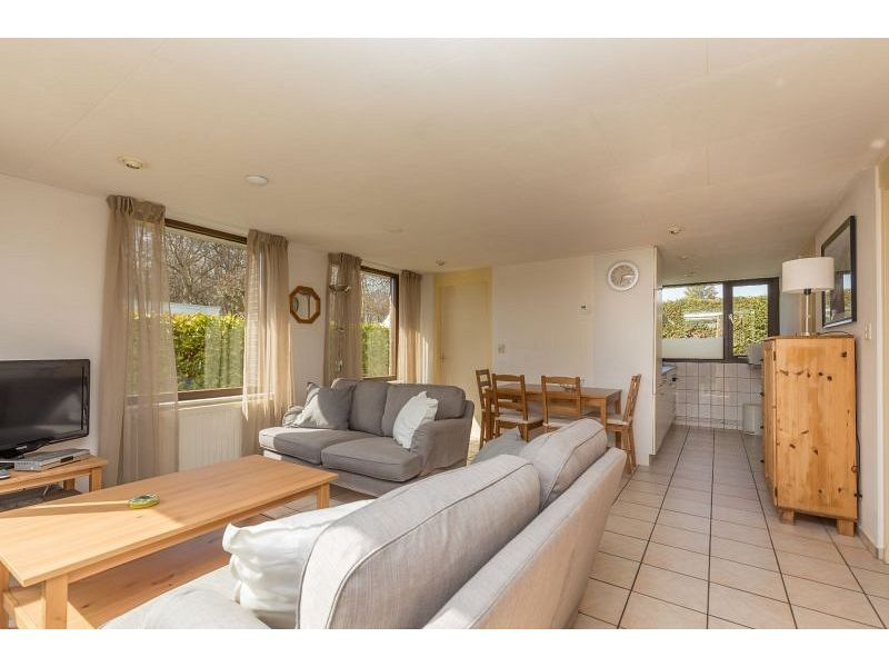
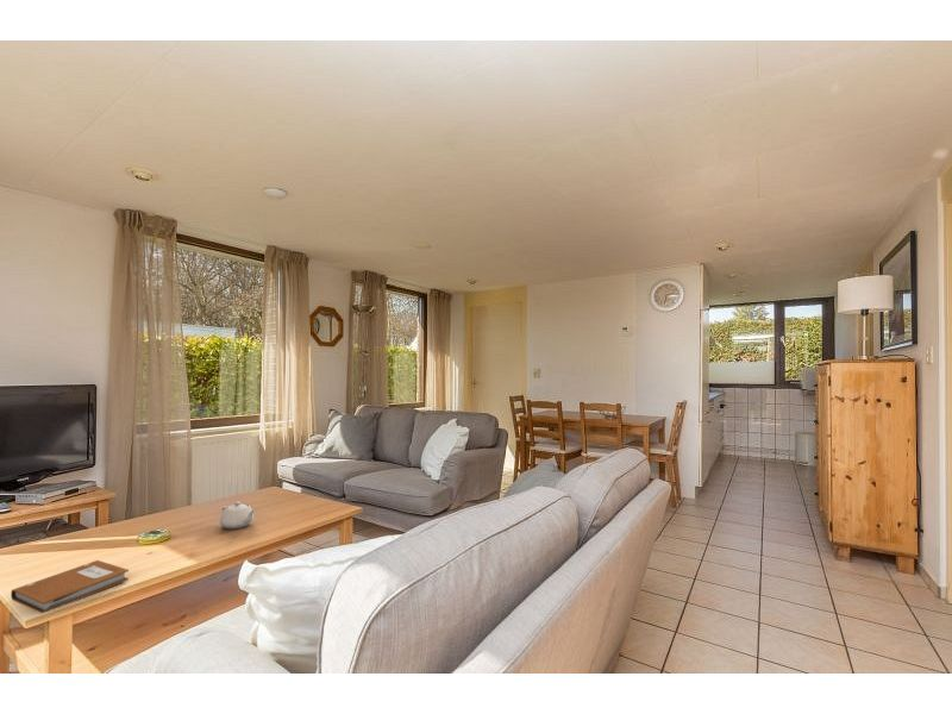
+ teapot (238, 513)
+ notebook (74, 583)
